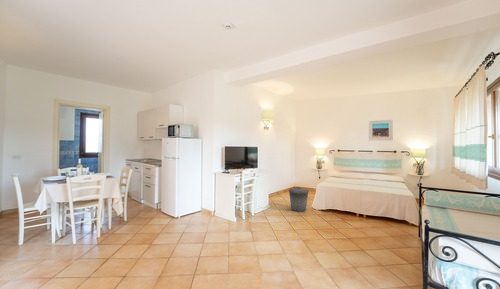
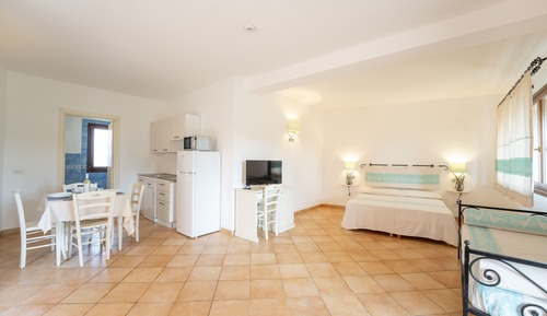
- trash can (298, 198)
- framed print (380, 130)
